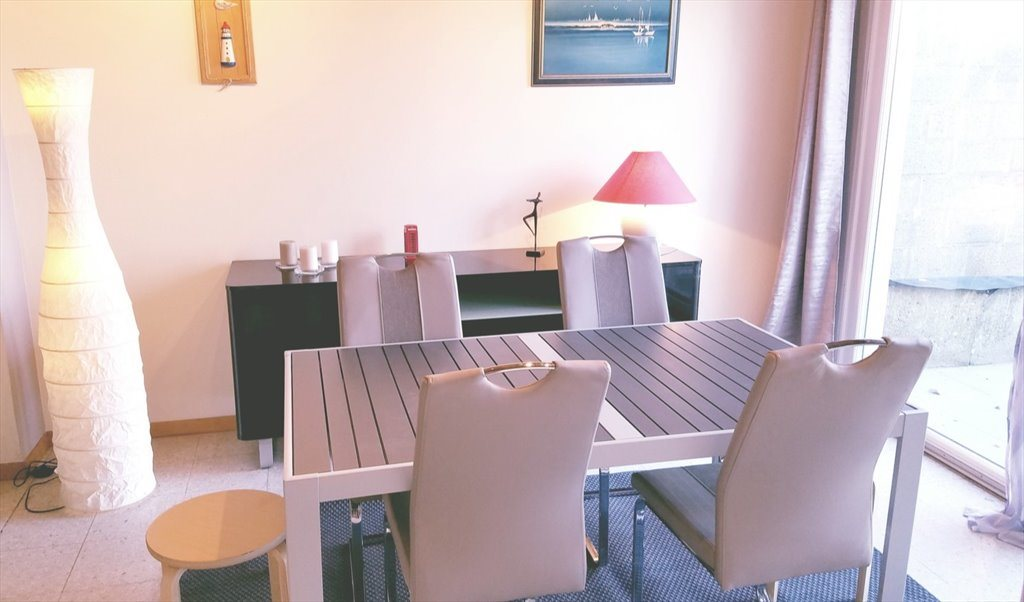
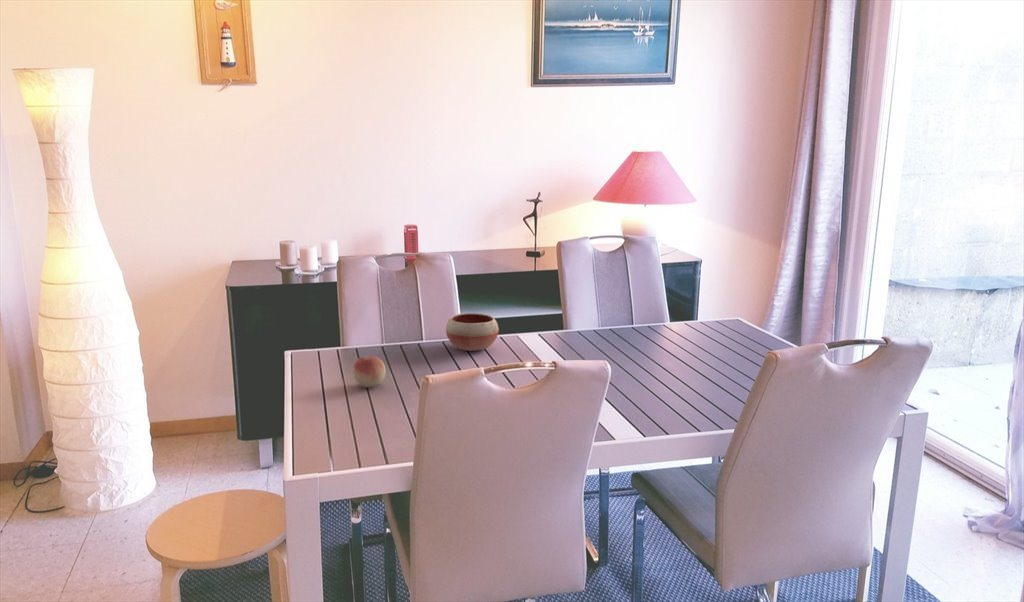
+ bowl (472, 332)
+ fruit (368, 371)
